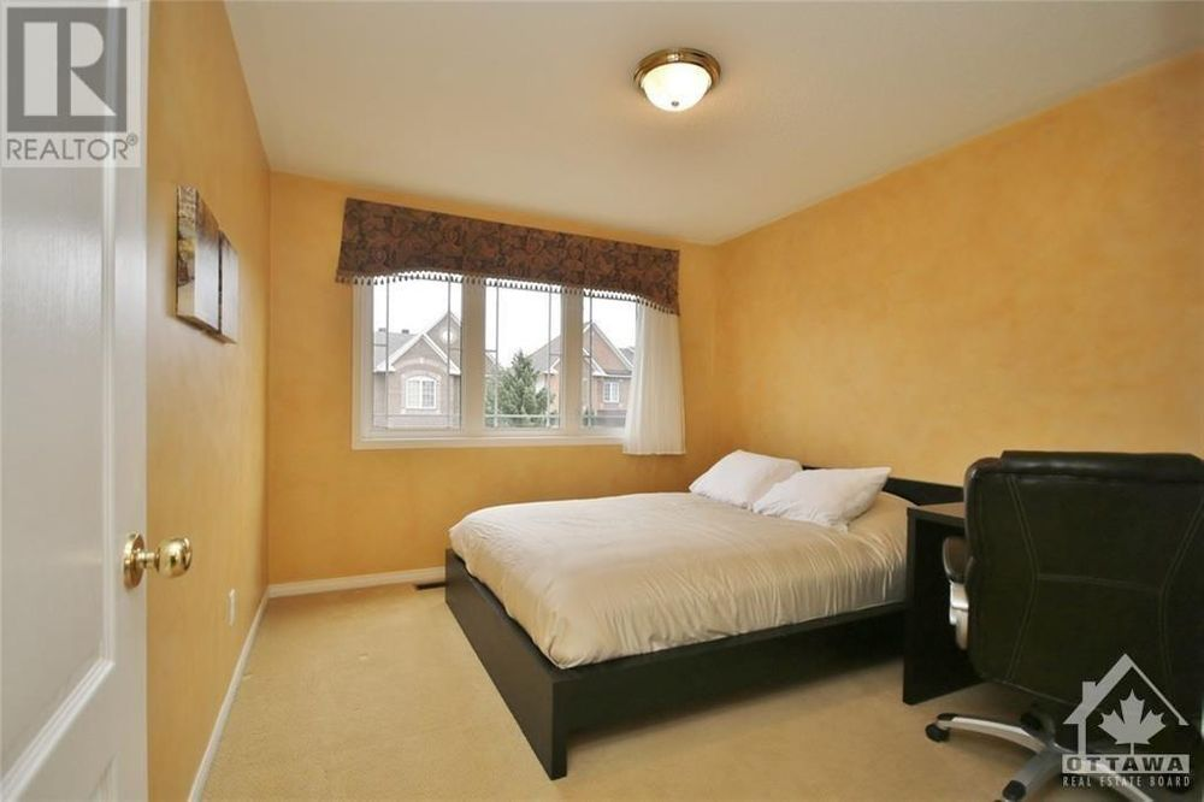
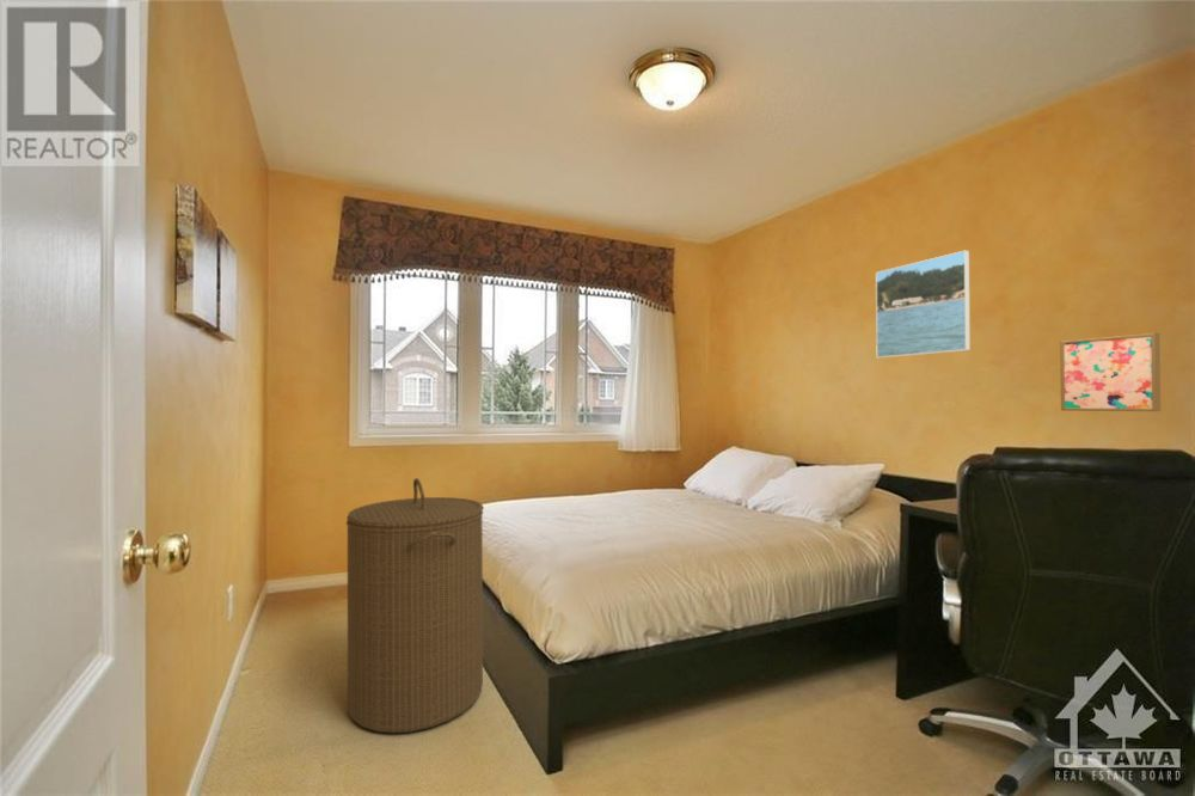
+ wall art (1107, 374)
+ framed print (919, 308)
+ laundry hamper (417, 587)
